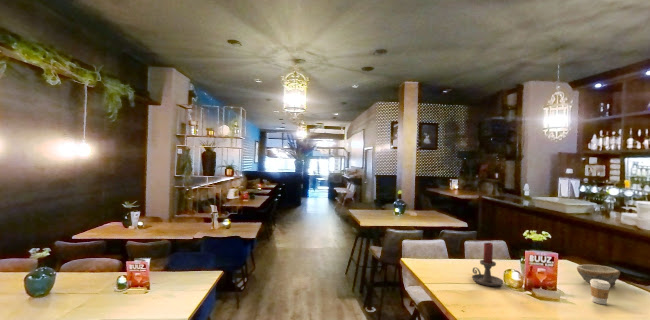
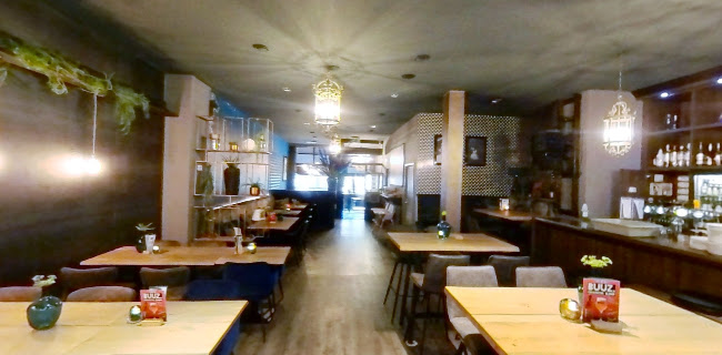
- candle holder (485, 261)
- bowl (597, 275)
- coffee cup (599, 291)
